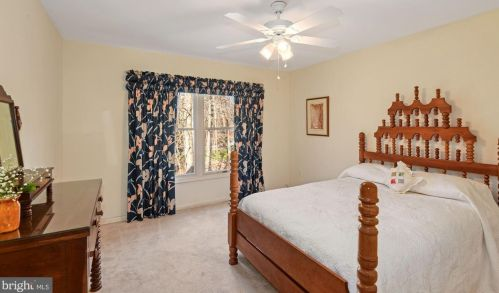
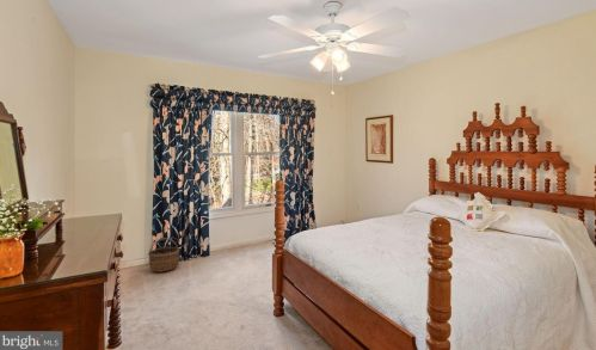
+ wicker basket (164, 253)
